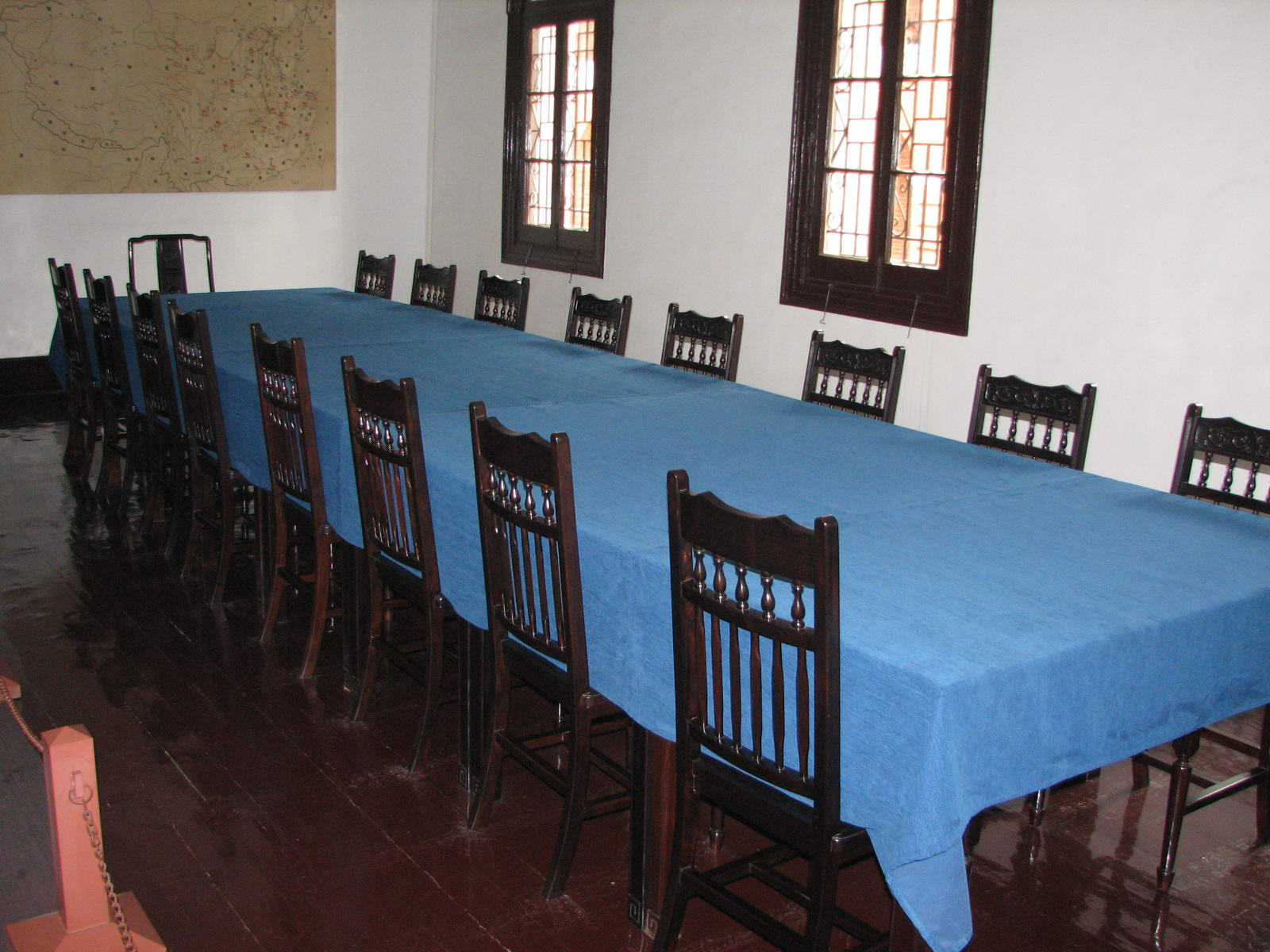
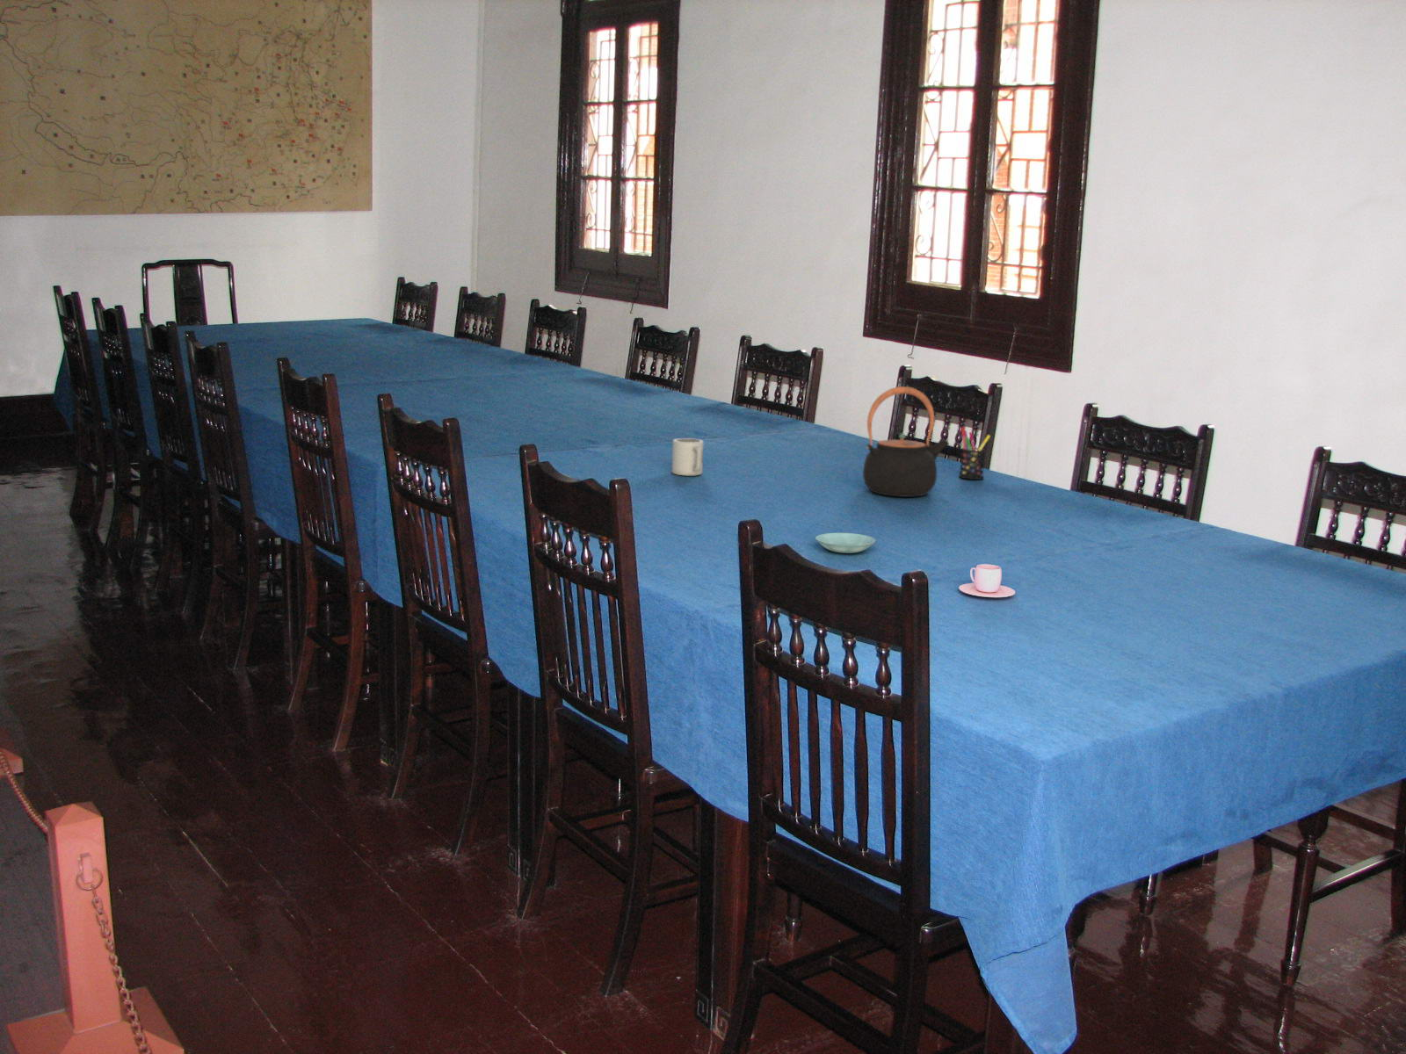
+ cup (690, 457)
+ teapot (907, 440)
+ saucer (845, 544)
+ teacup (988, 565)
+ pen holder (970, 453)
